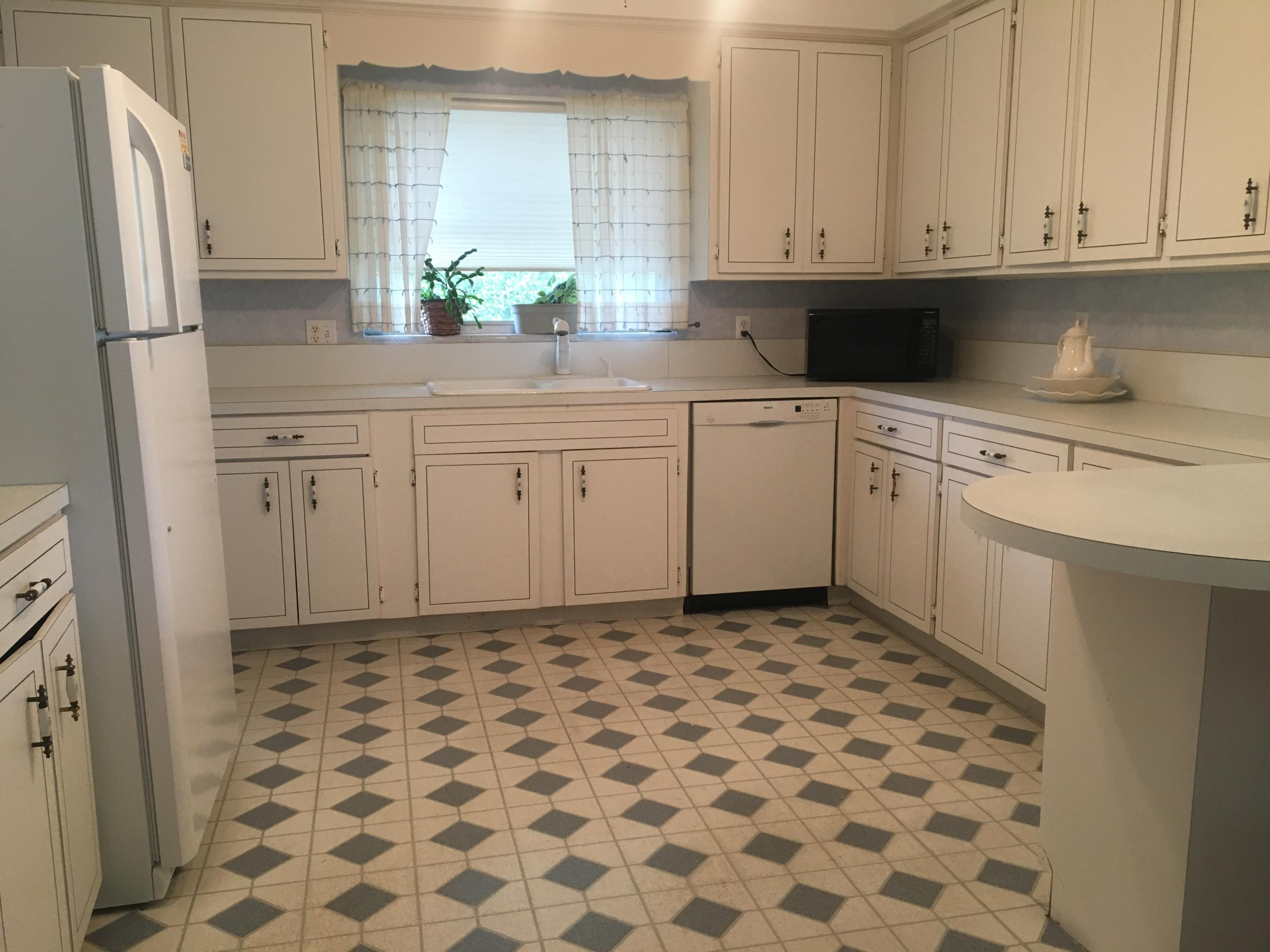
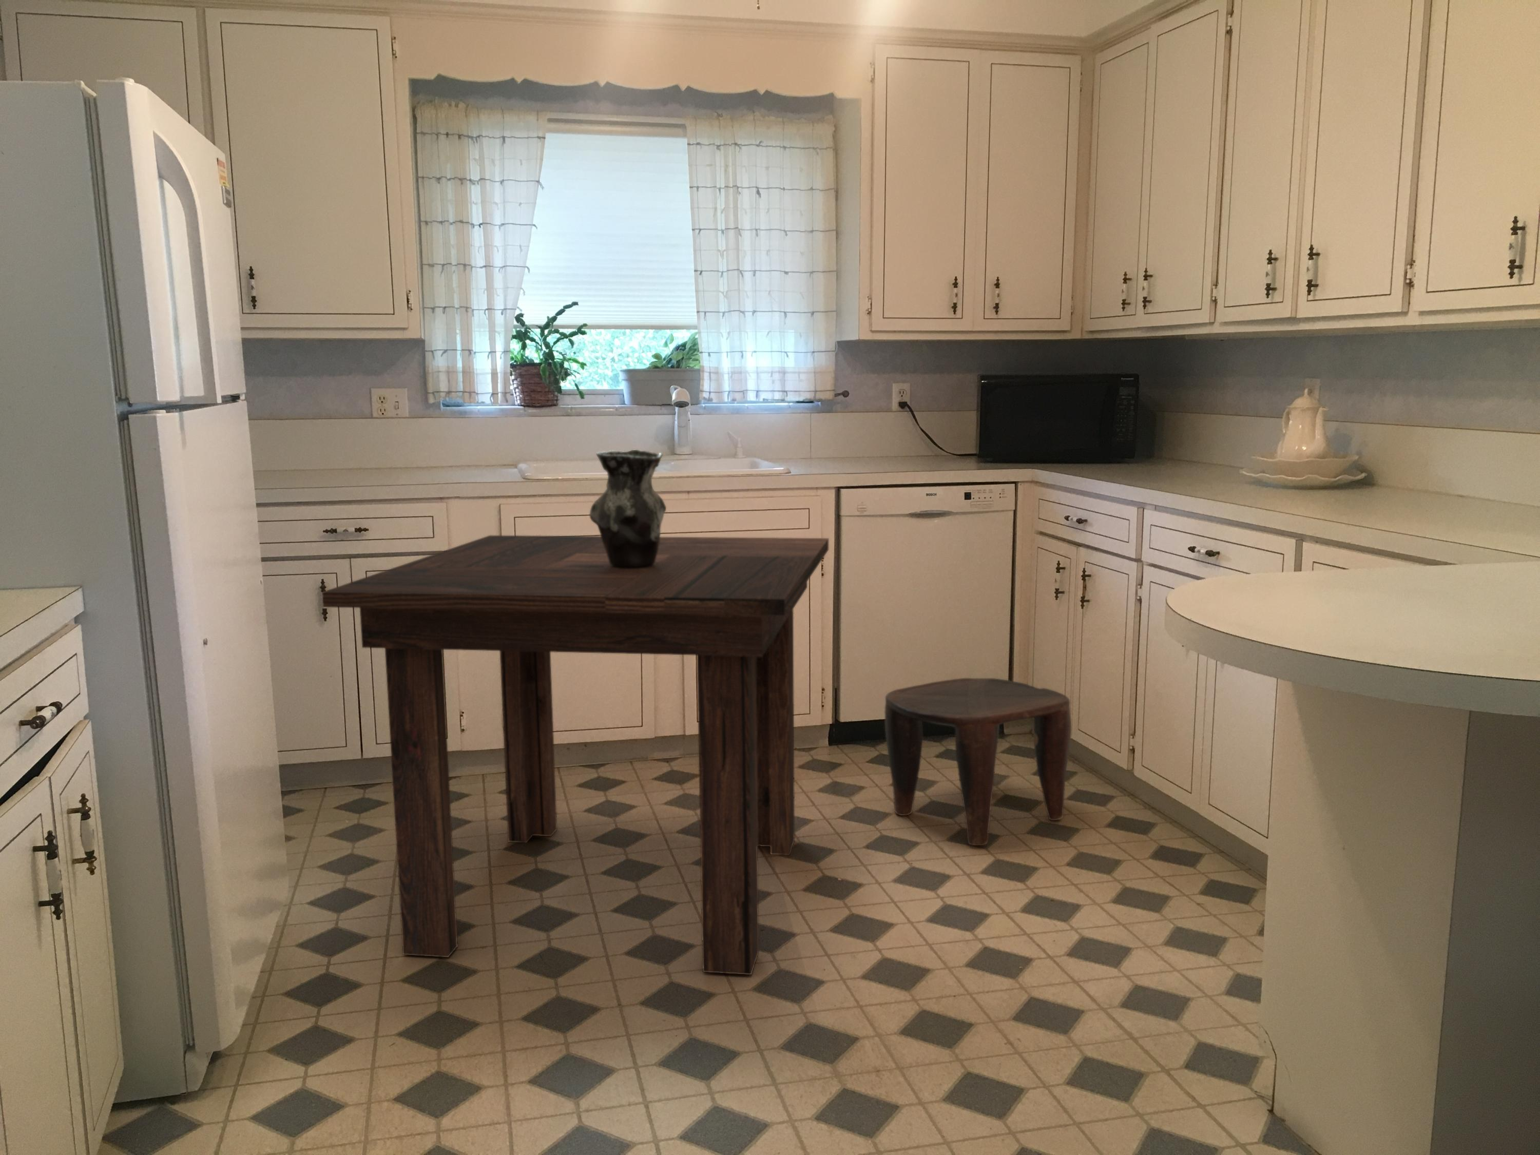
+ vase (629, 507)
+ stool (976, 755)
+ dining table (553, 735)
